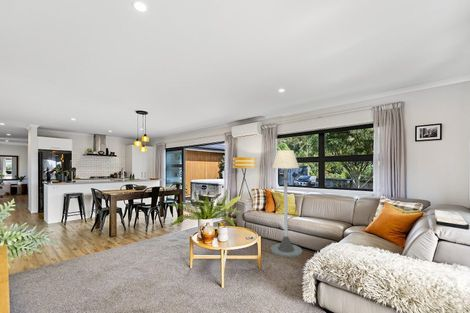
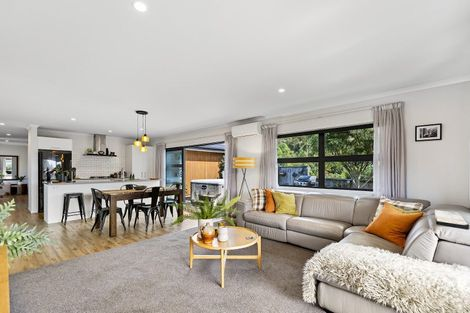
- floor lamp (285, 200)
